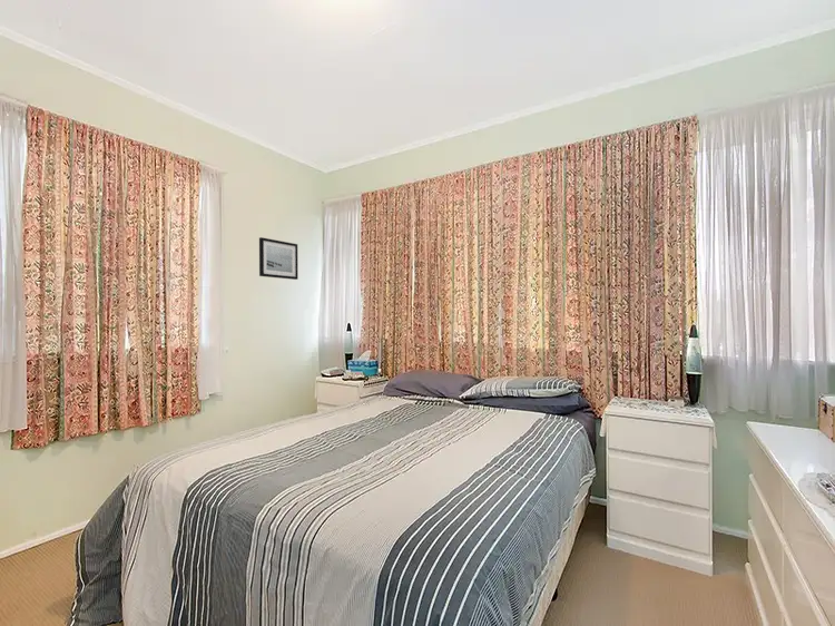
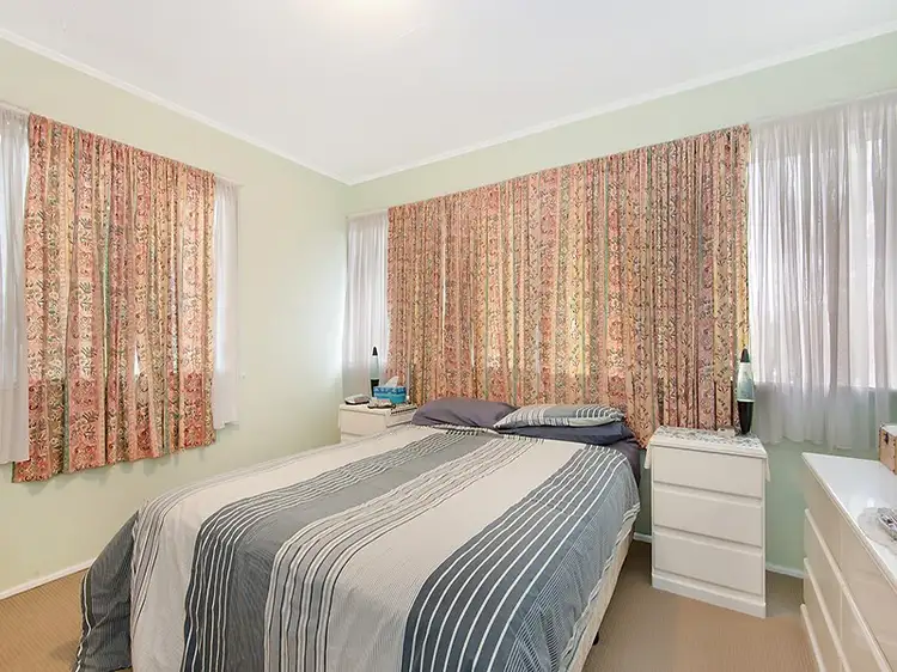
- wall art (278, 258)
